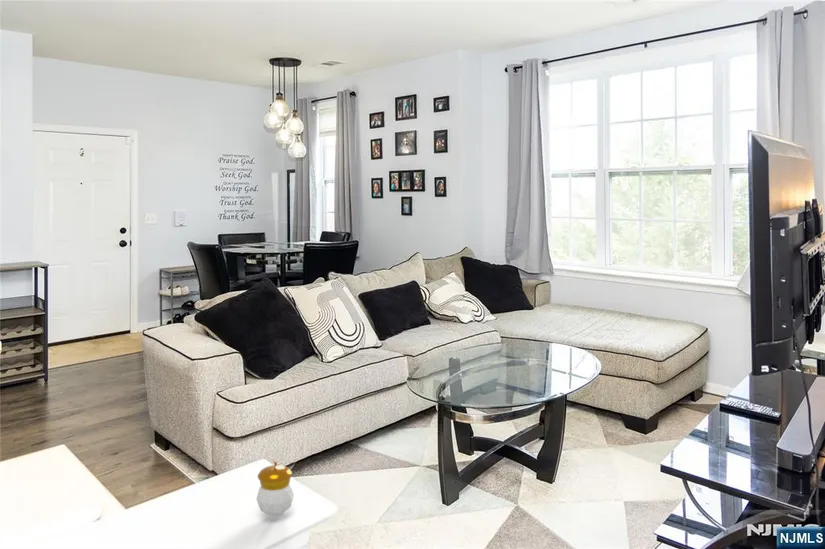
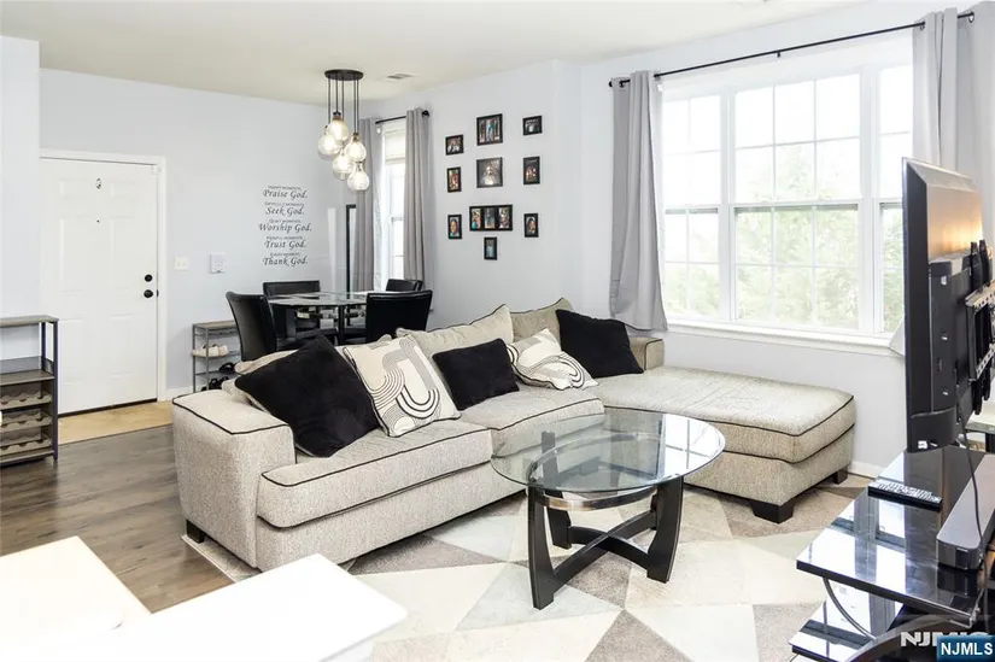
- candle (275, 487)
